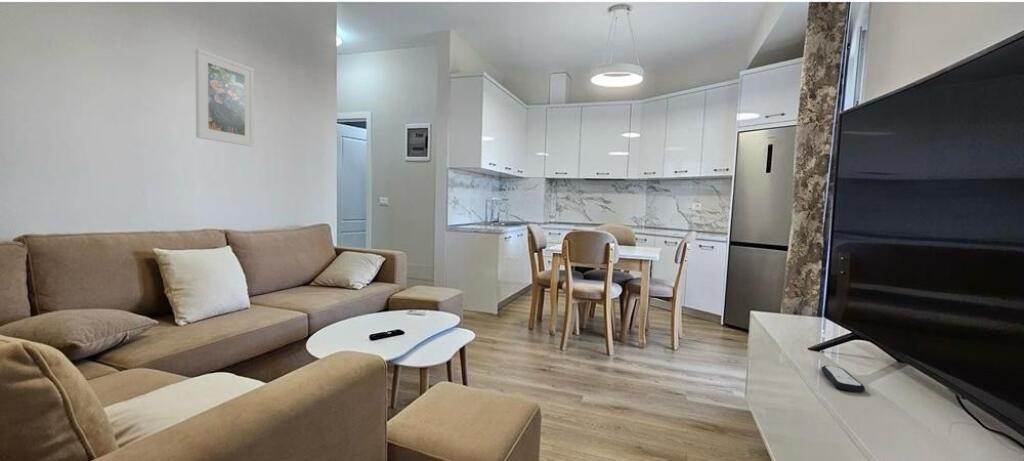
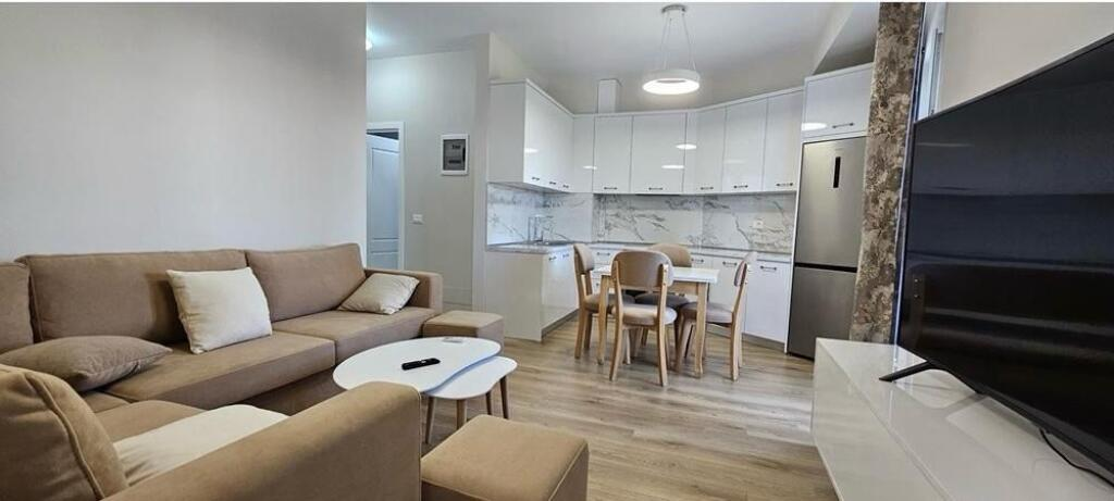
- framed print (226, 100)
- remote control (840, 377)
